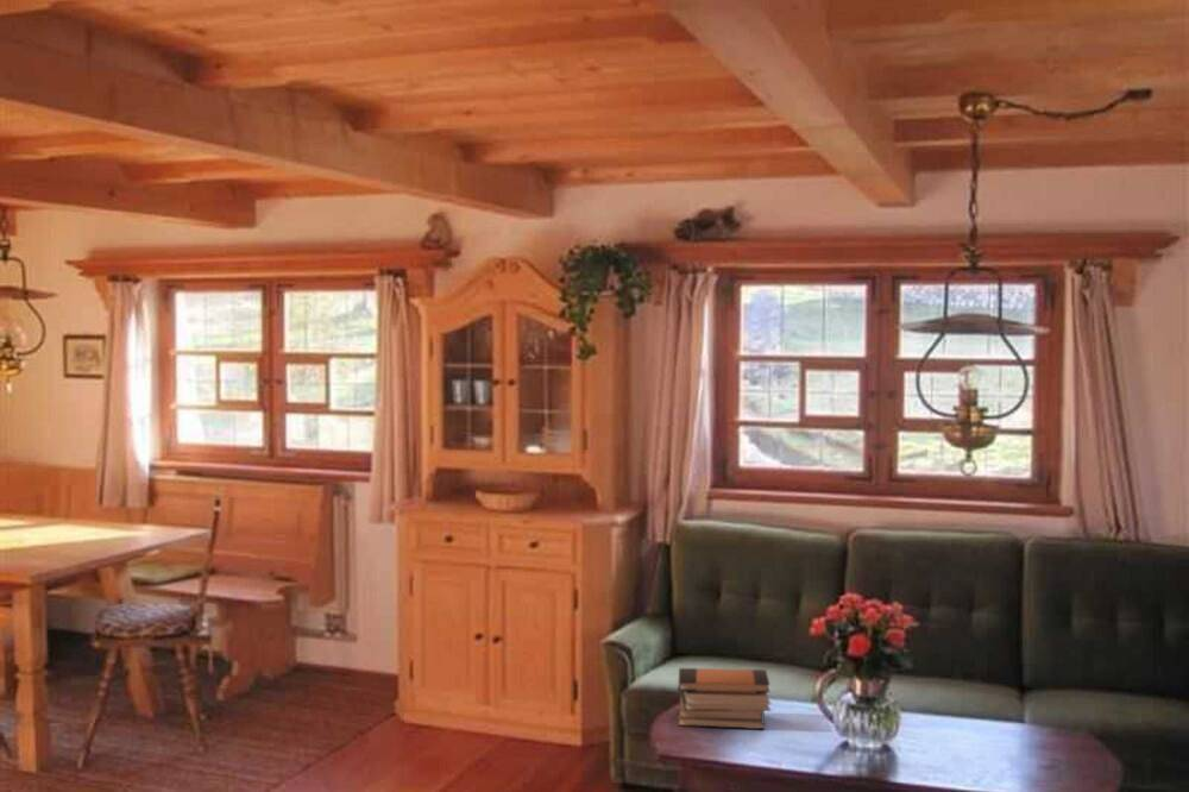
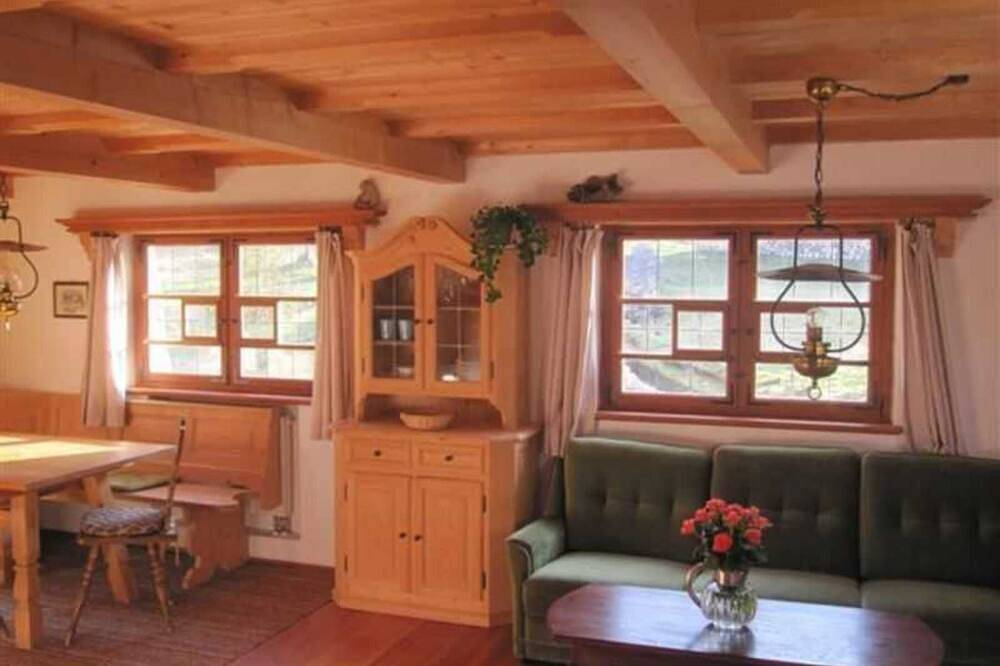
- book stack (723, 697)
